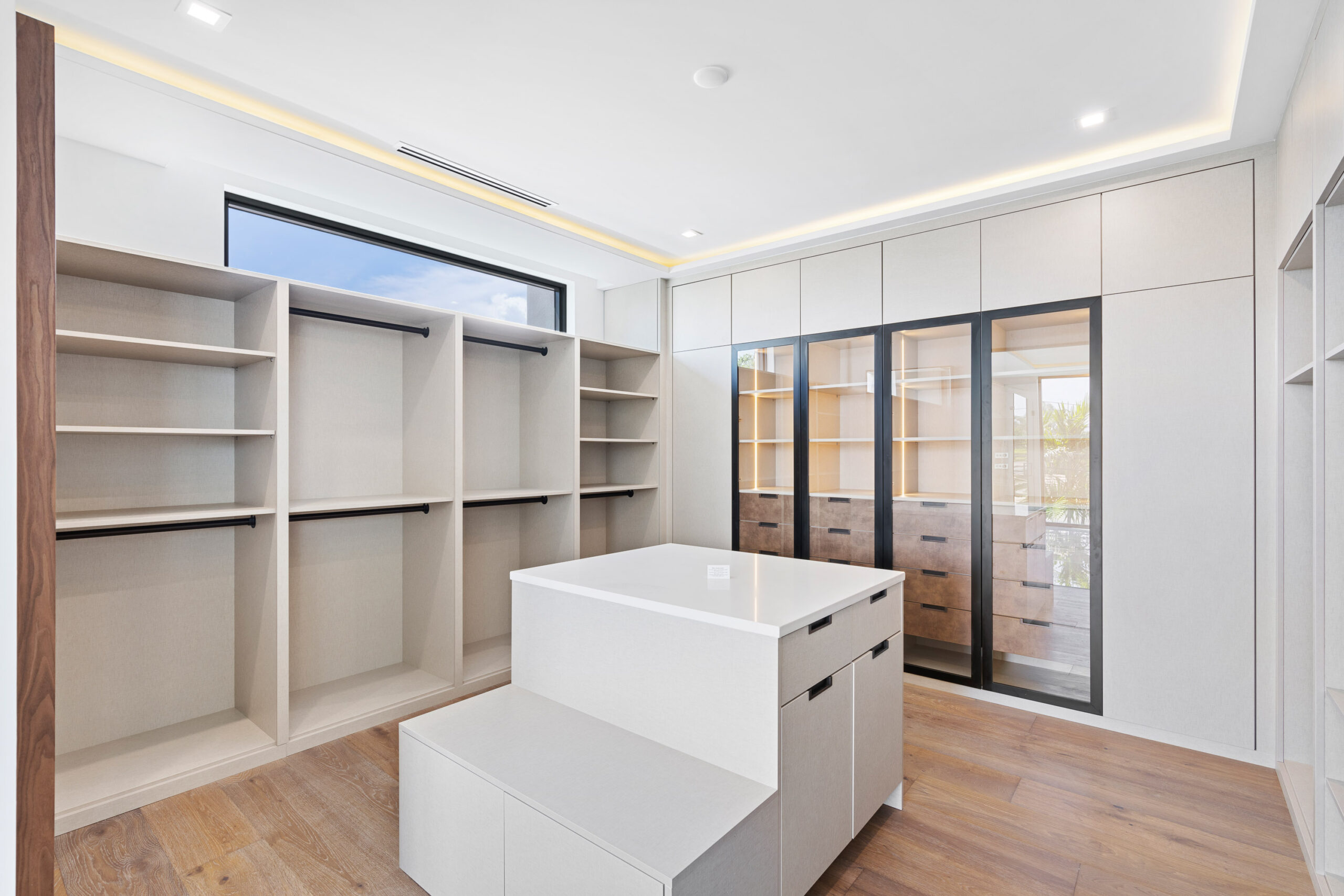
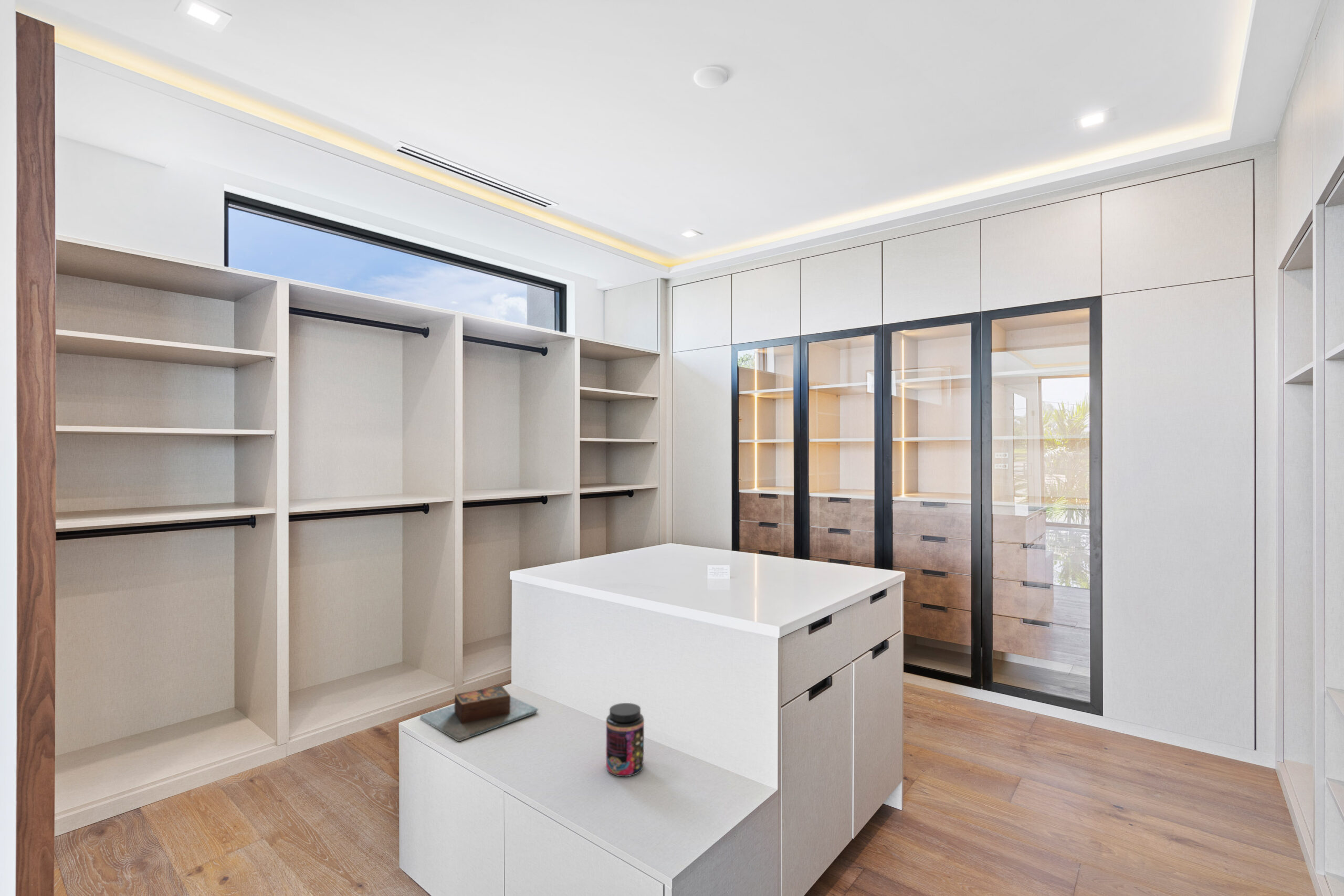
+ jar (625, 739)
+ wooden box (480, 704)
